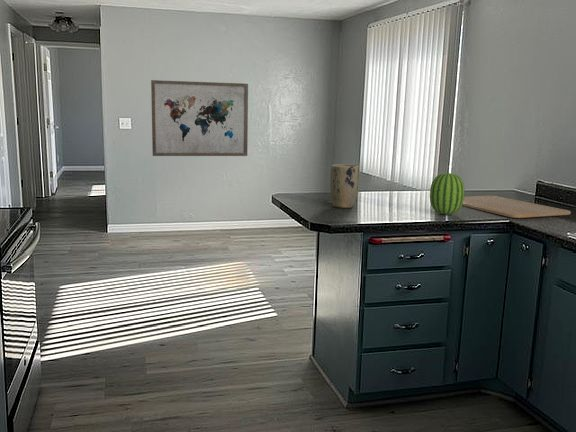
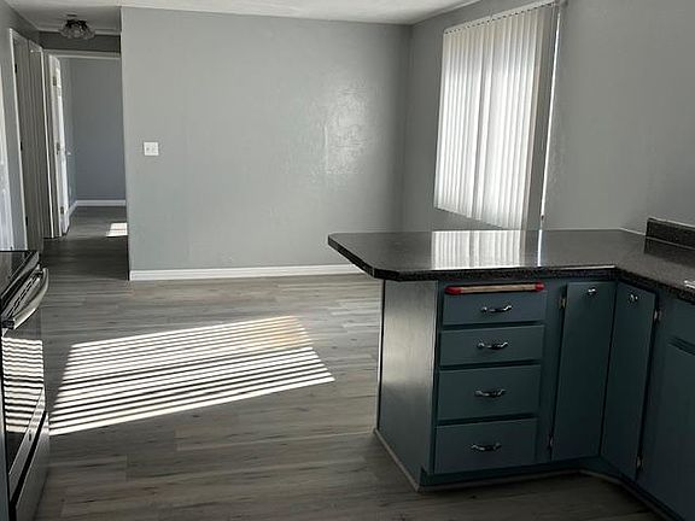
- plant pot (344, 186)
- chopping board (502, 205)
- wall art (200, 119)
- fruit (447, 192)
